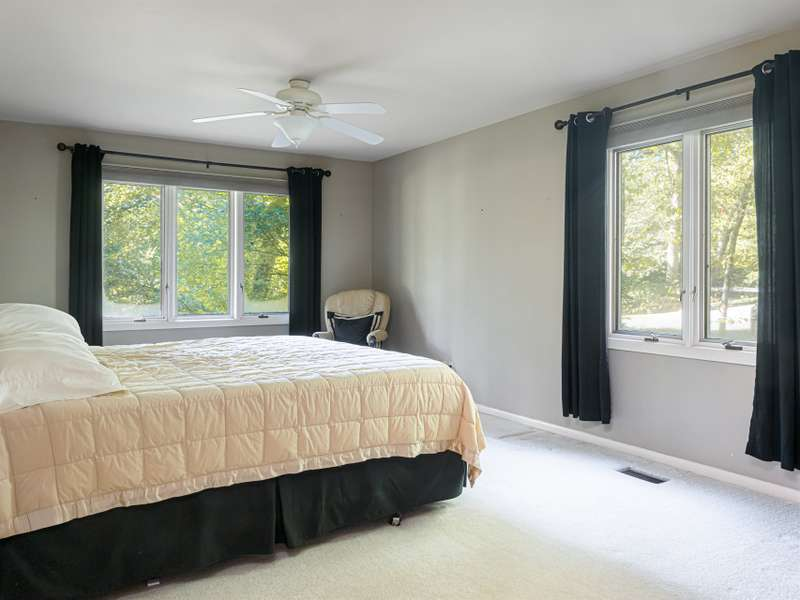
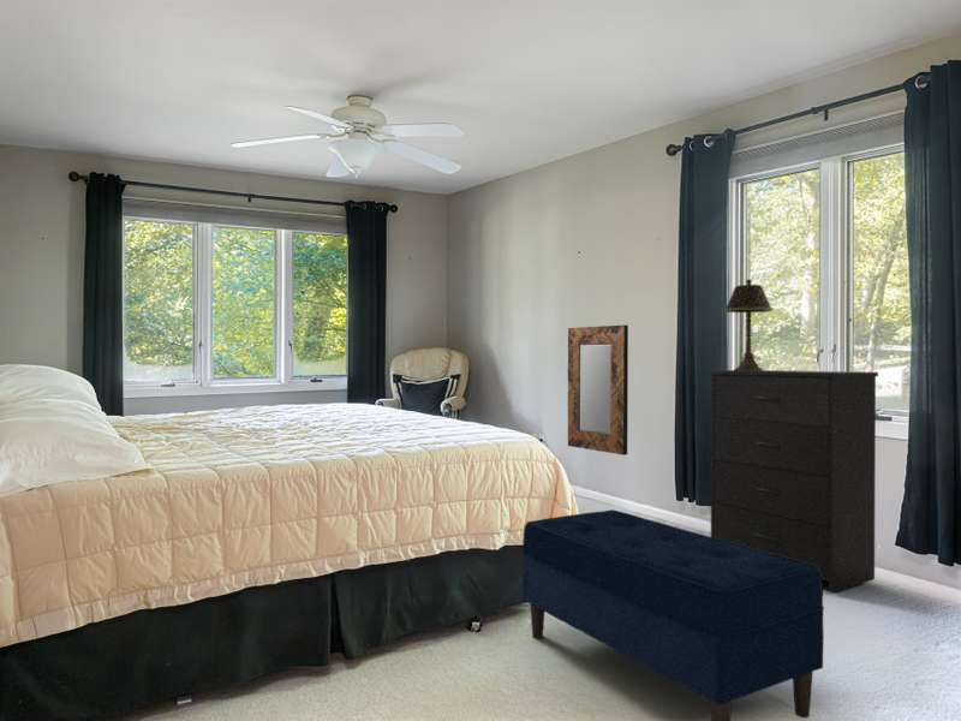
+ home mirror (596, 388)
+ bench (653, 606)
+ table lamp (748, 324)
+ dresser (787, 469)
